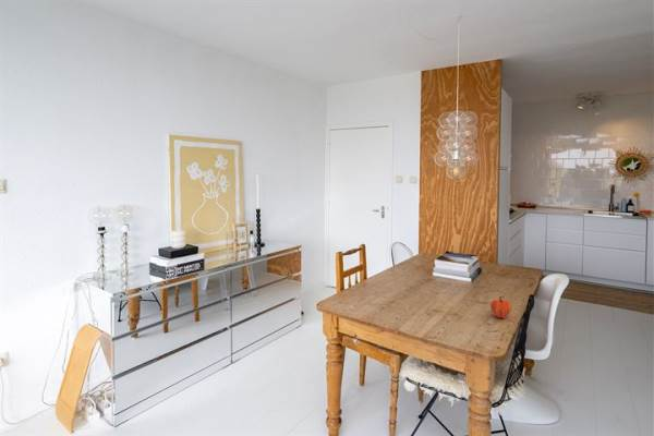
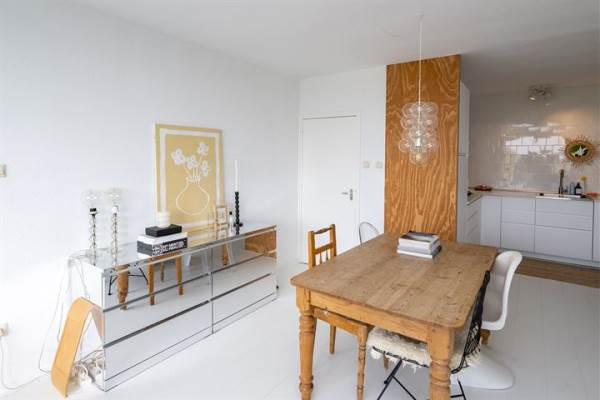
- fruit (500, 307)
